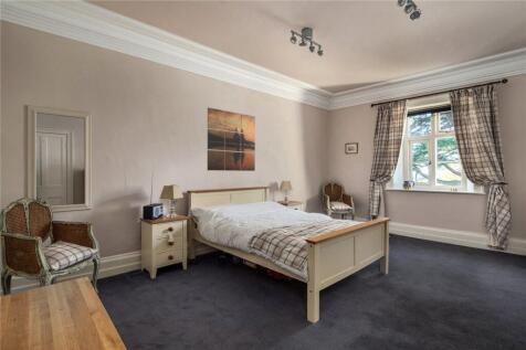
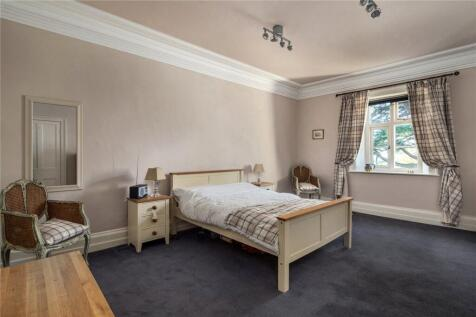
- wall art (232, 141)
